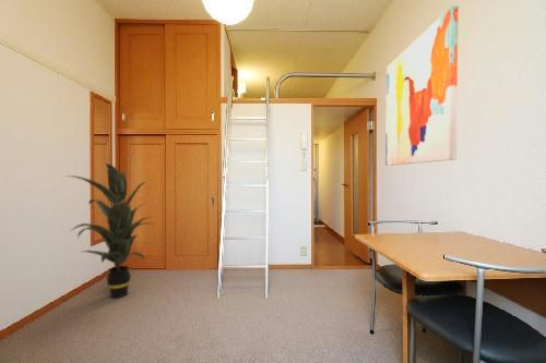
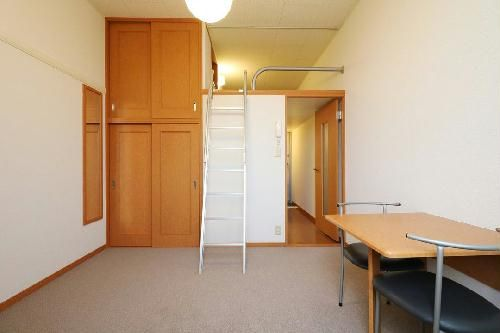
- indoor plant (112, 230)
- wall art (414, 102)
